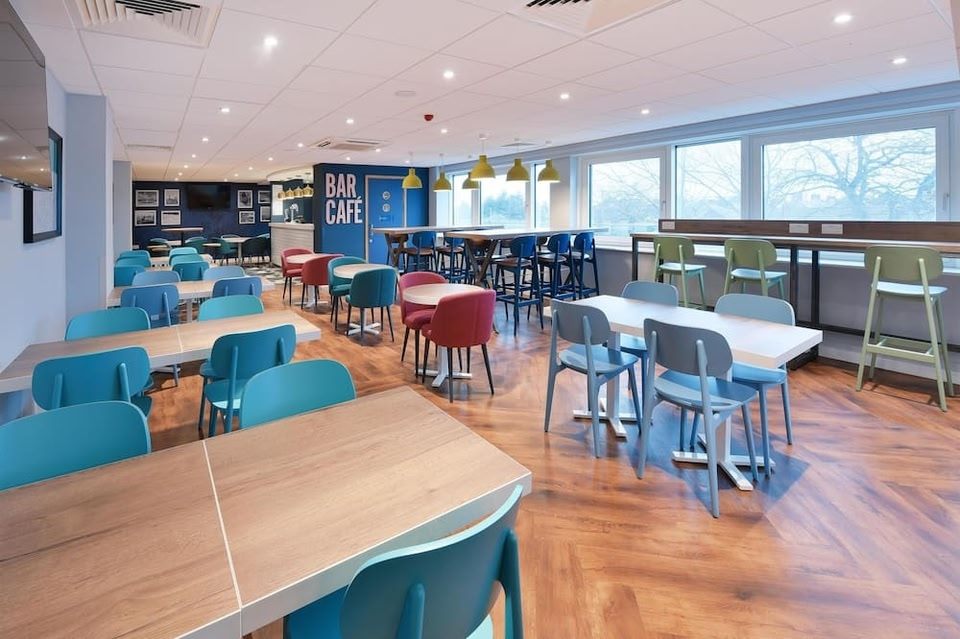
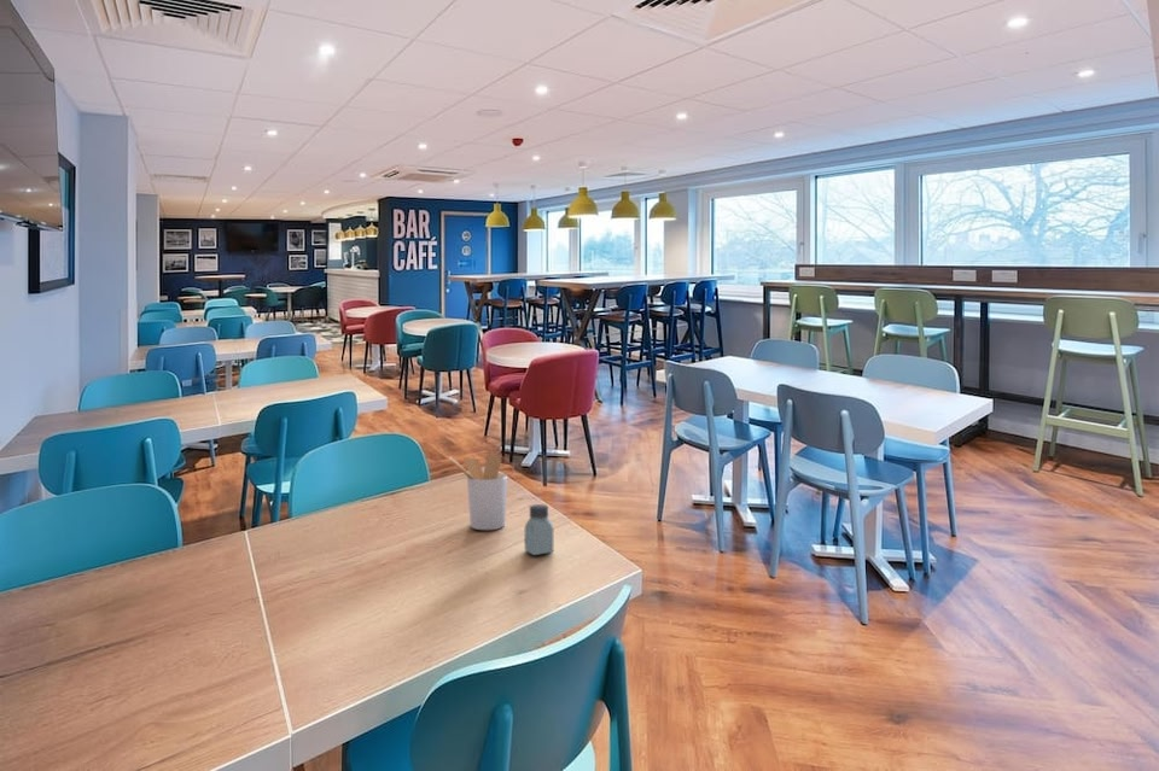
+ utensil holder (477, 490)
+ saltshaker (538, 528)
